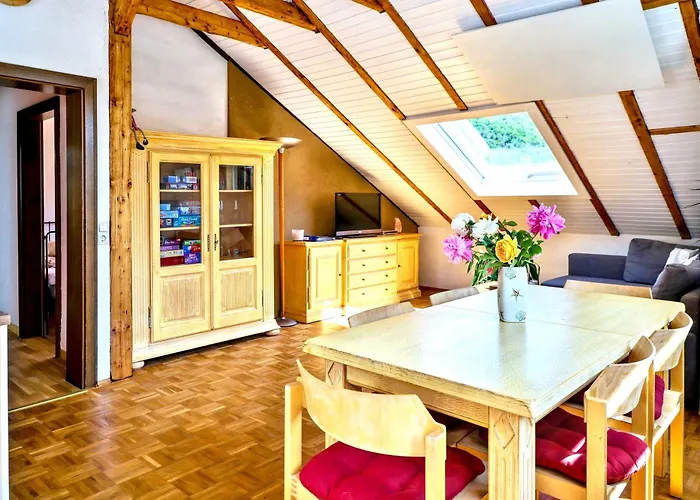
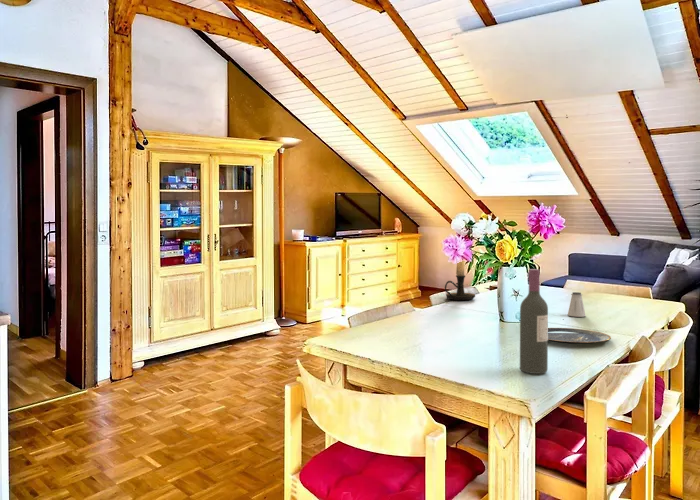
+ wine bottle (533, 320)
+ saltshaker (576, 304)
+ candle holder (457, 272)
+ plate (568, 336)
